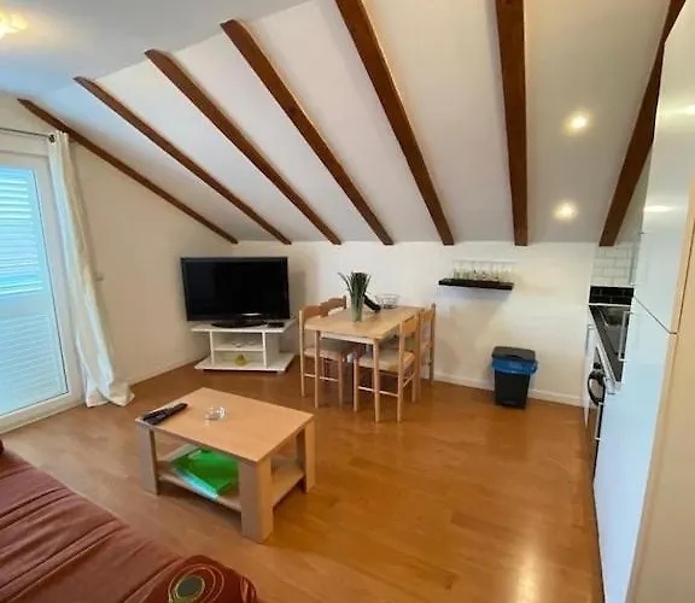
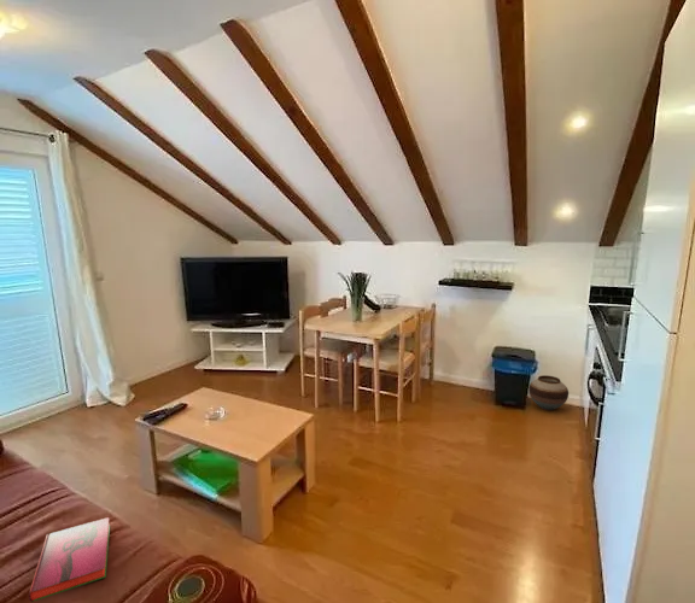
+ vase (548, 393)
+ hardback book (74, 555)
